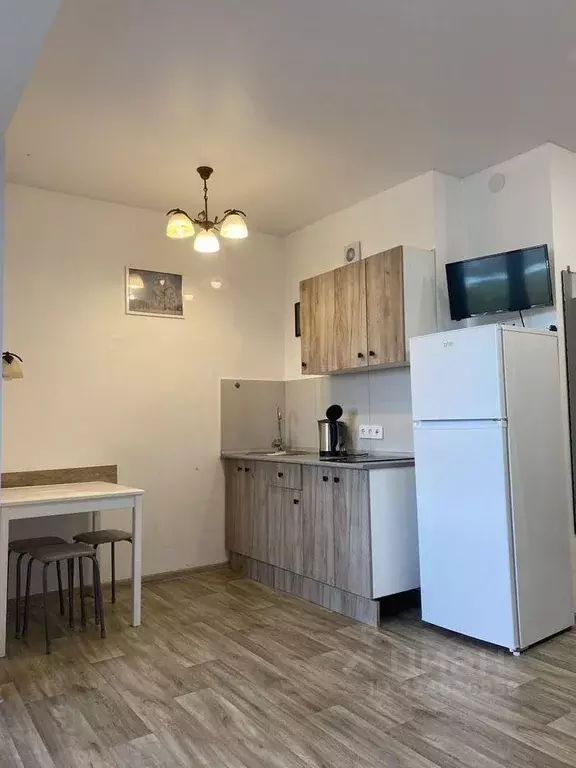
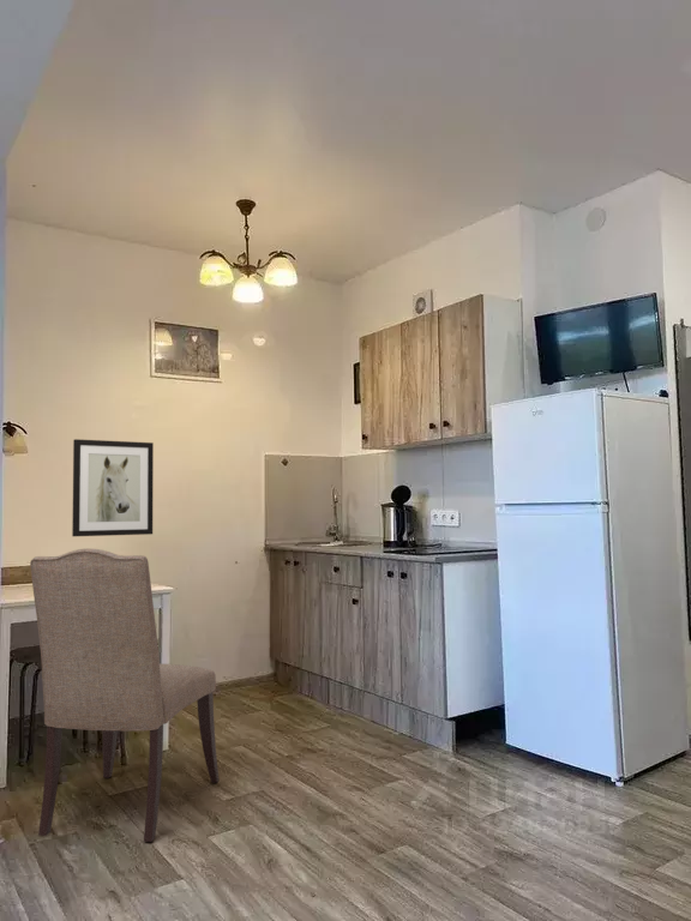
+ wall art (114, 488)
+ chair (127, 675)
